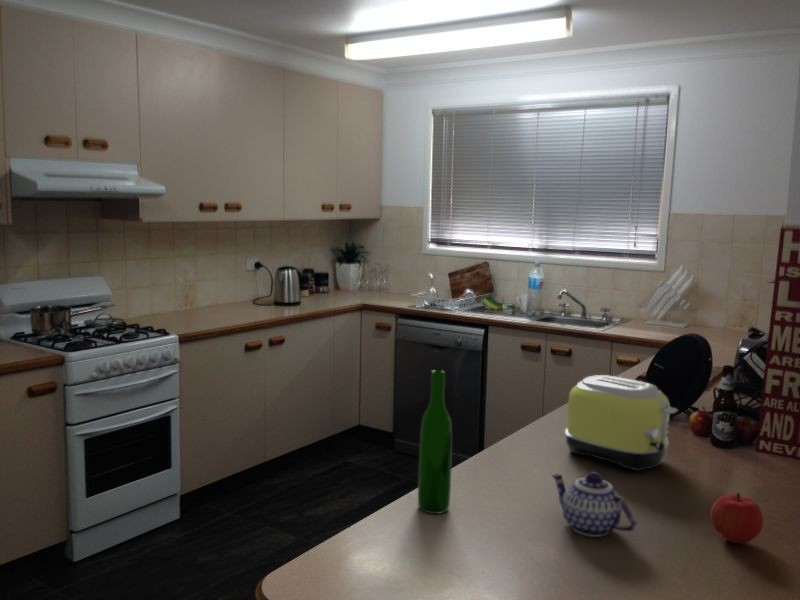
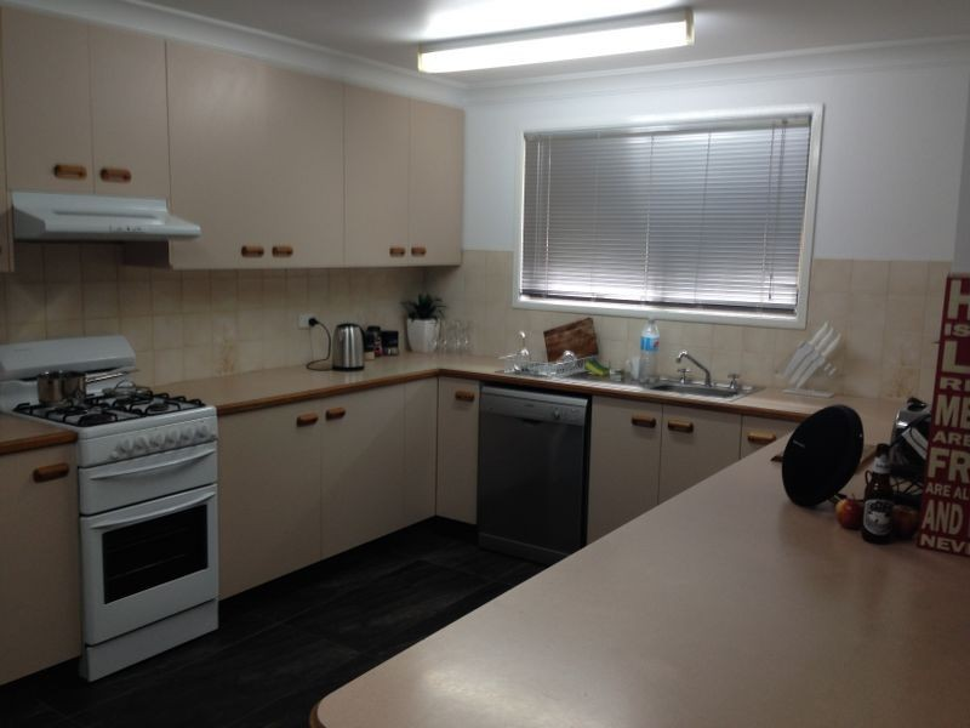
- toaster (620, 420)
- fruit (736, 516)
- teapot (591, 500)
- wine bottle (435, 440)
